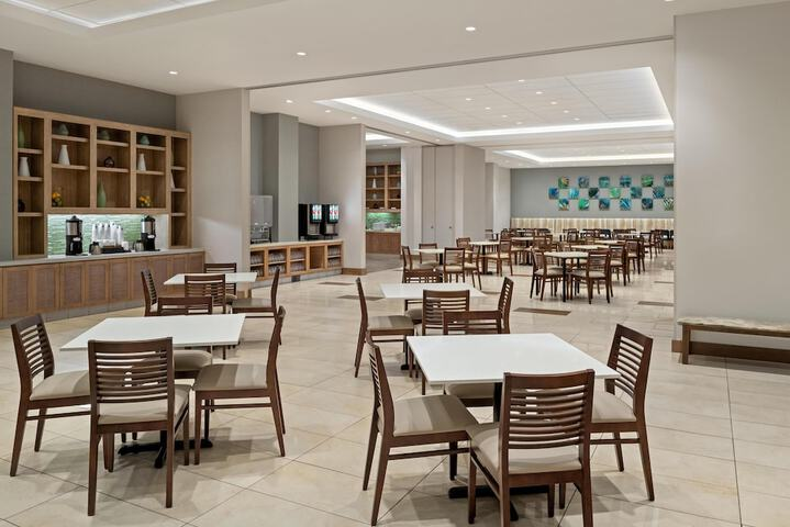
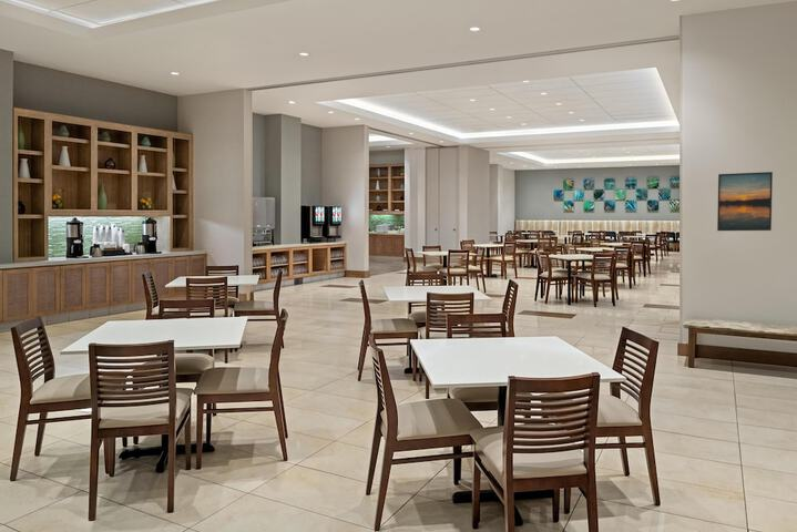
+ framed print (744, 202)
